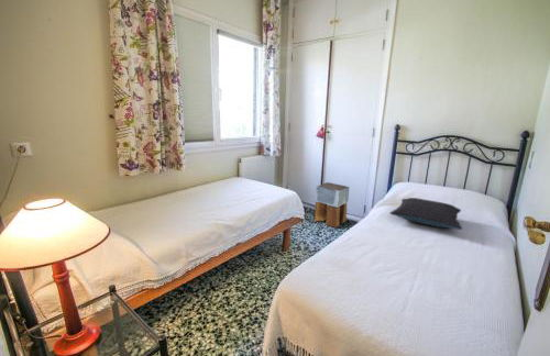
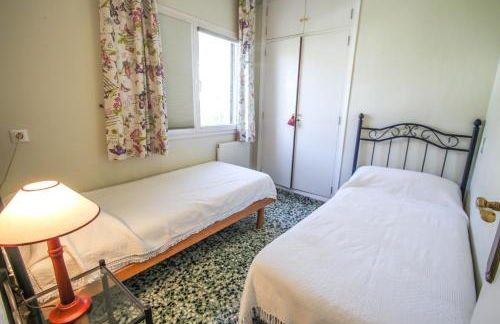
- pillow (426, 211)
- stool (331, 203)
